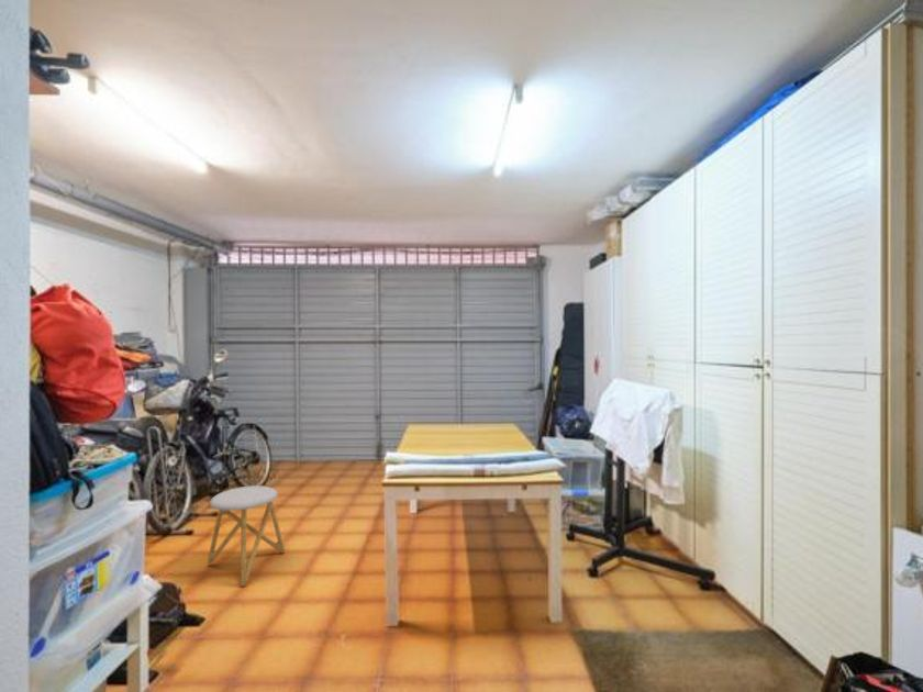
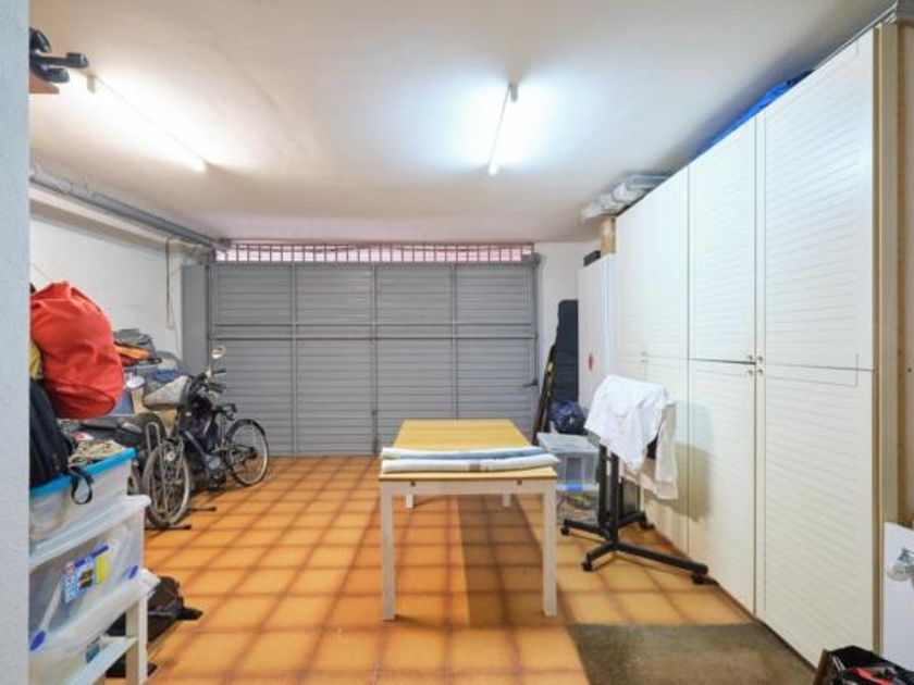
- stool (251, 528)
